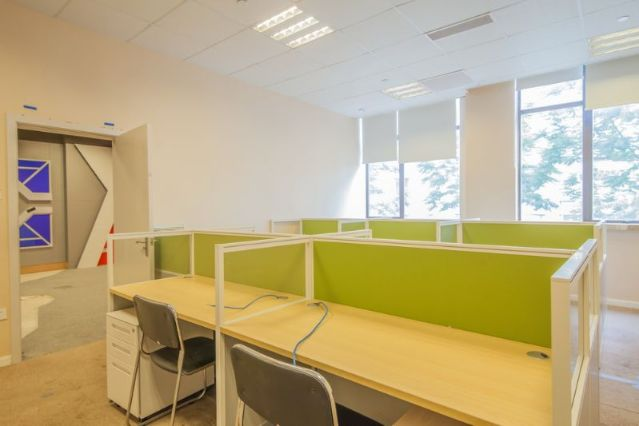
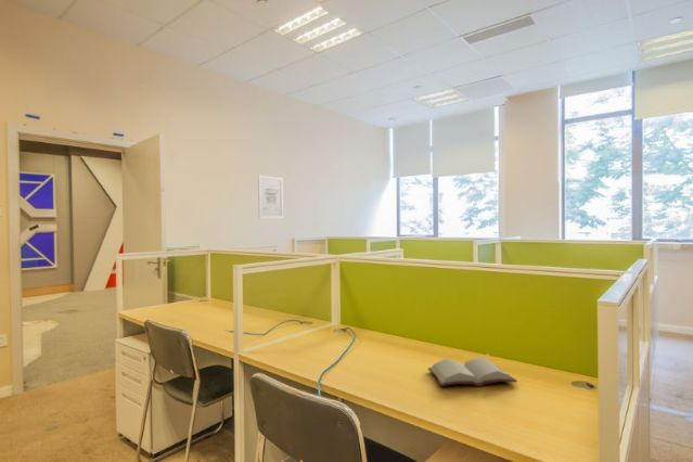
+ hardback book (470, 370)
+ wall art (271, 197)
